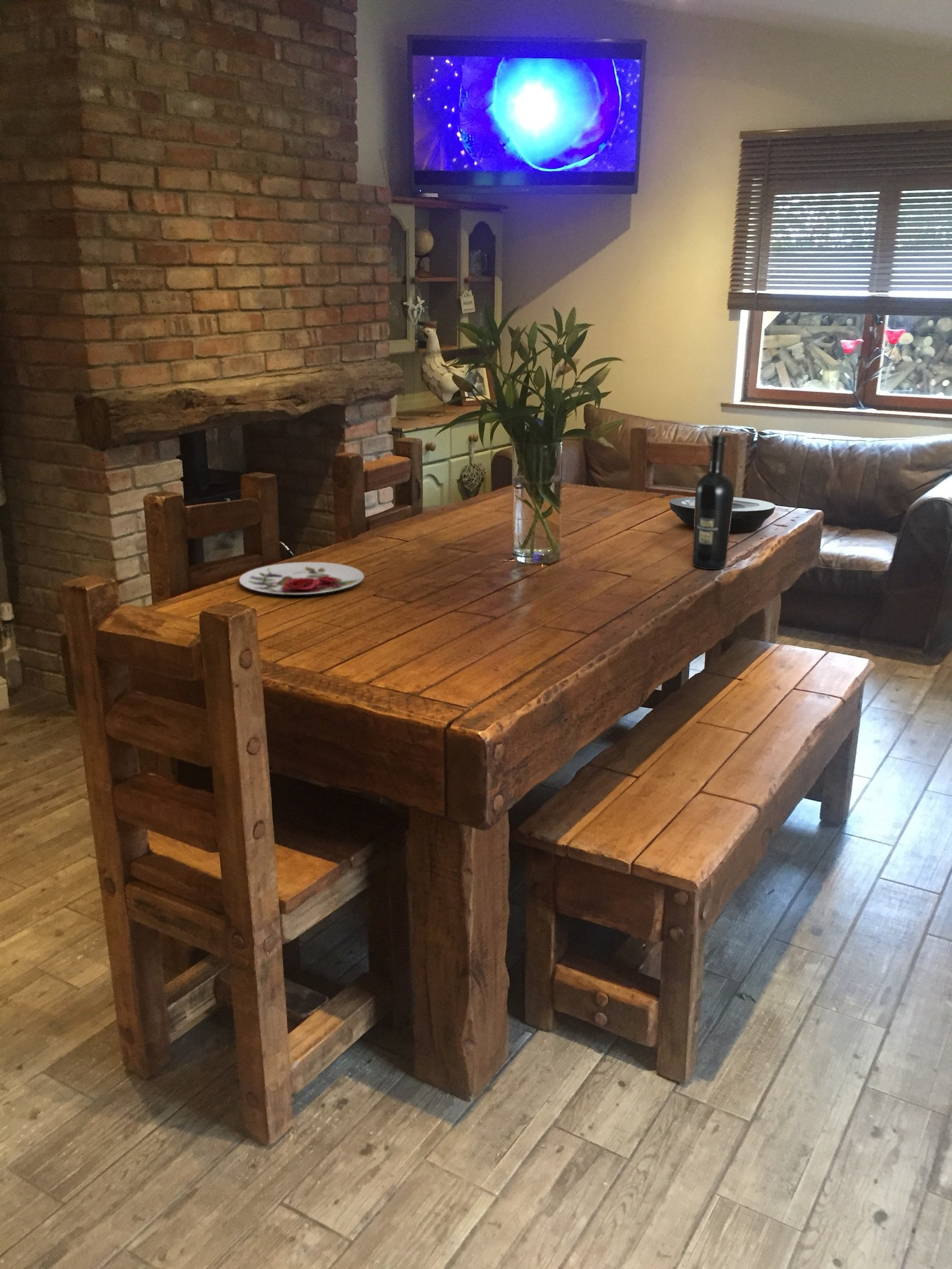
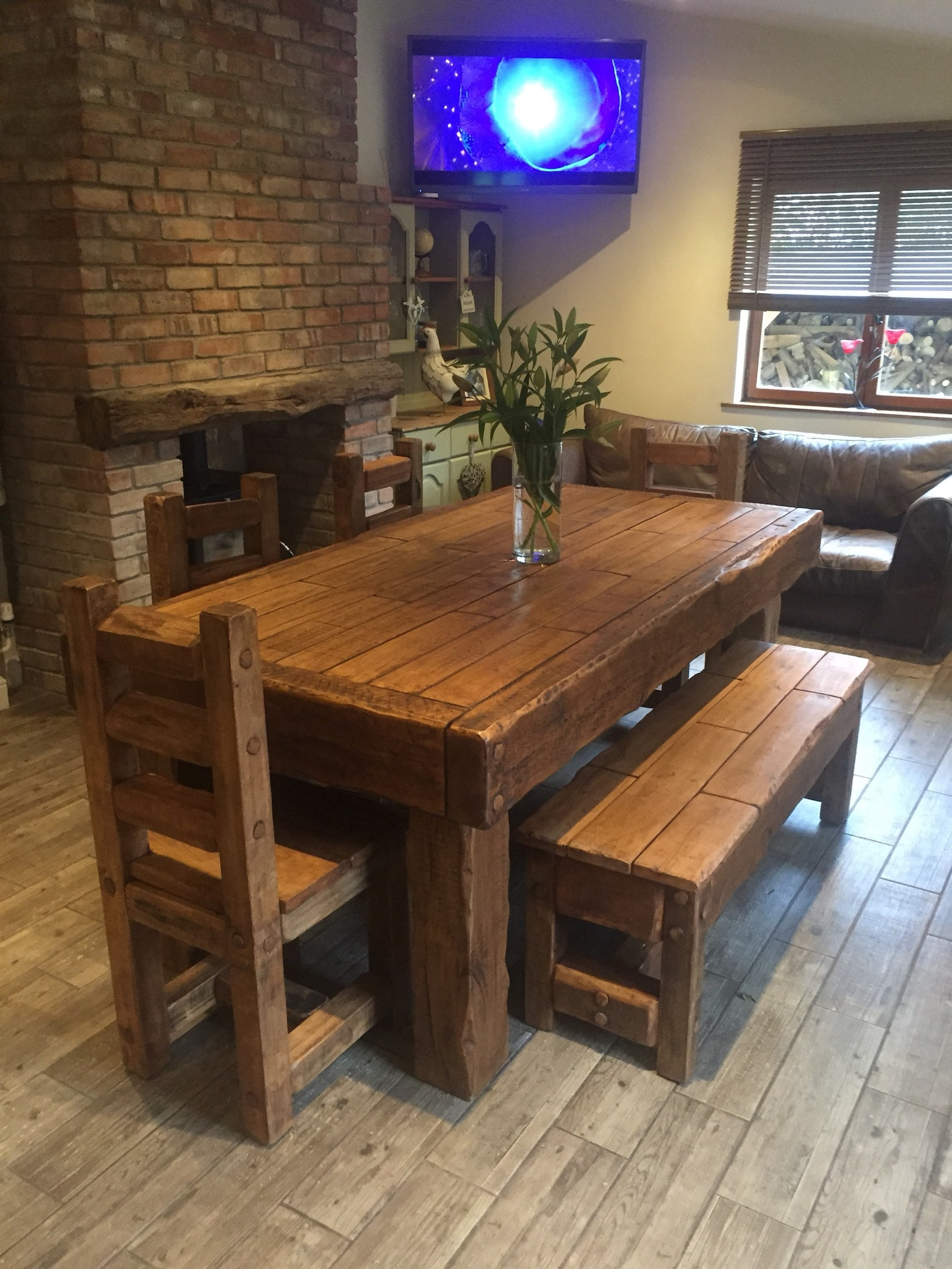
- plate (302, 576)
- plate (731, 513)
- wine bottle (713, 502)
